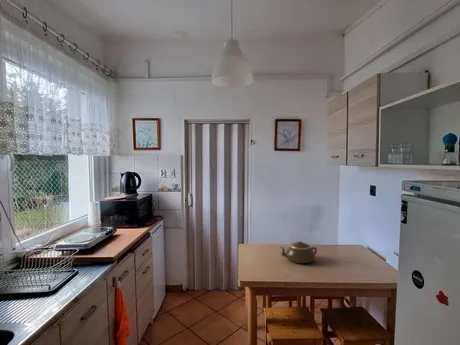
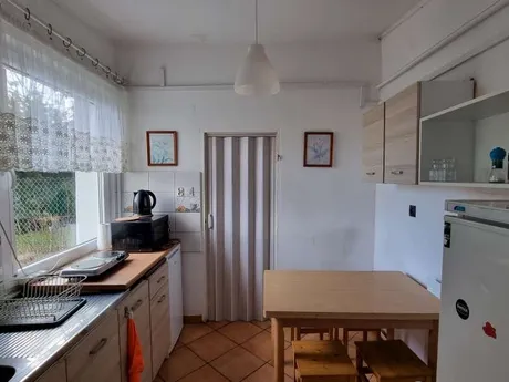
- teapot (299, 250)
